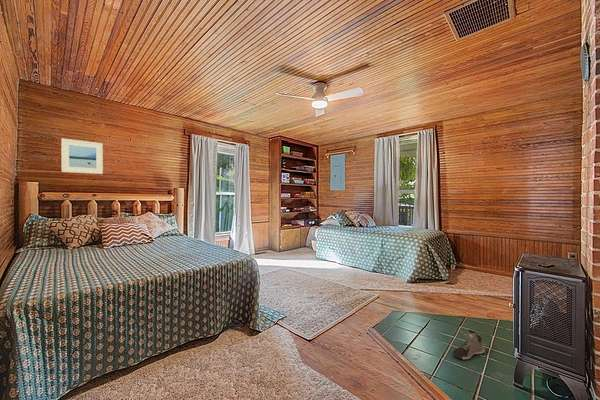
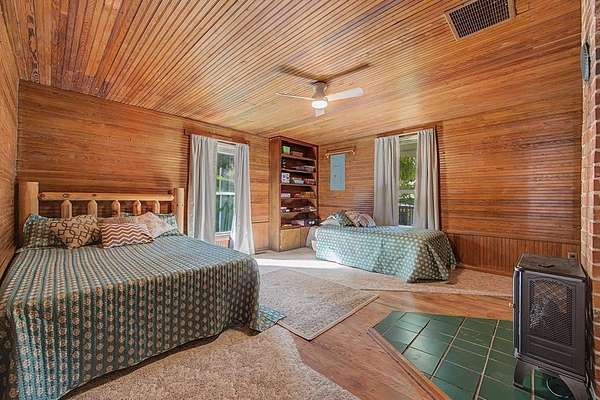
- sneaker (467, 342)
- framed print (83, 157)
